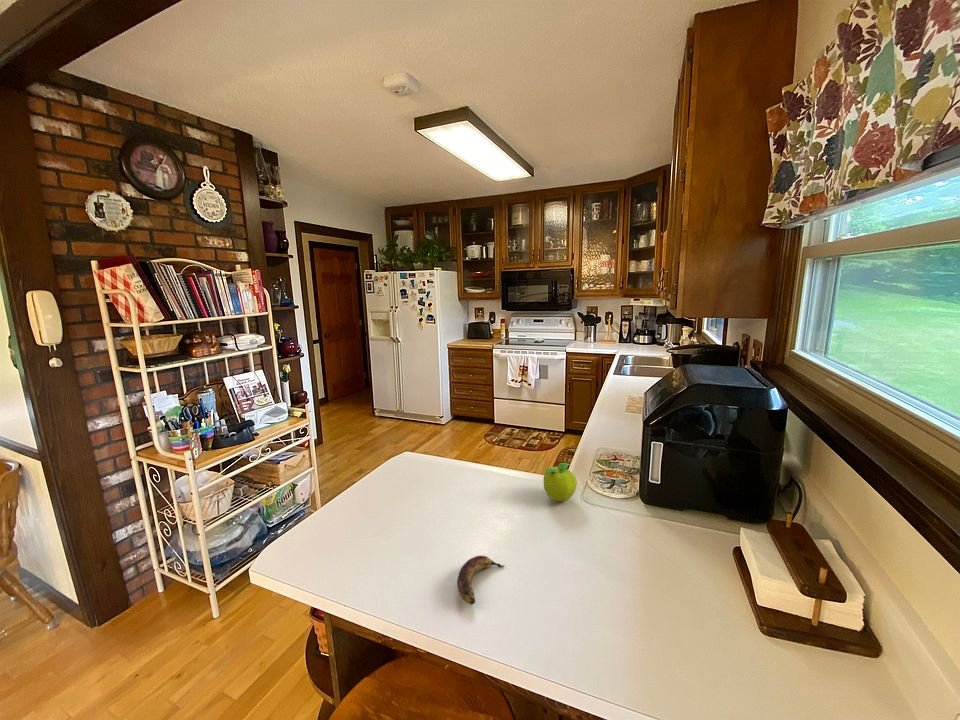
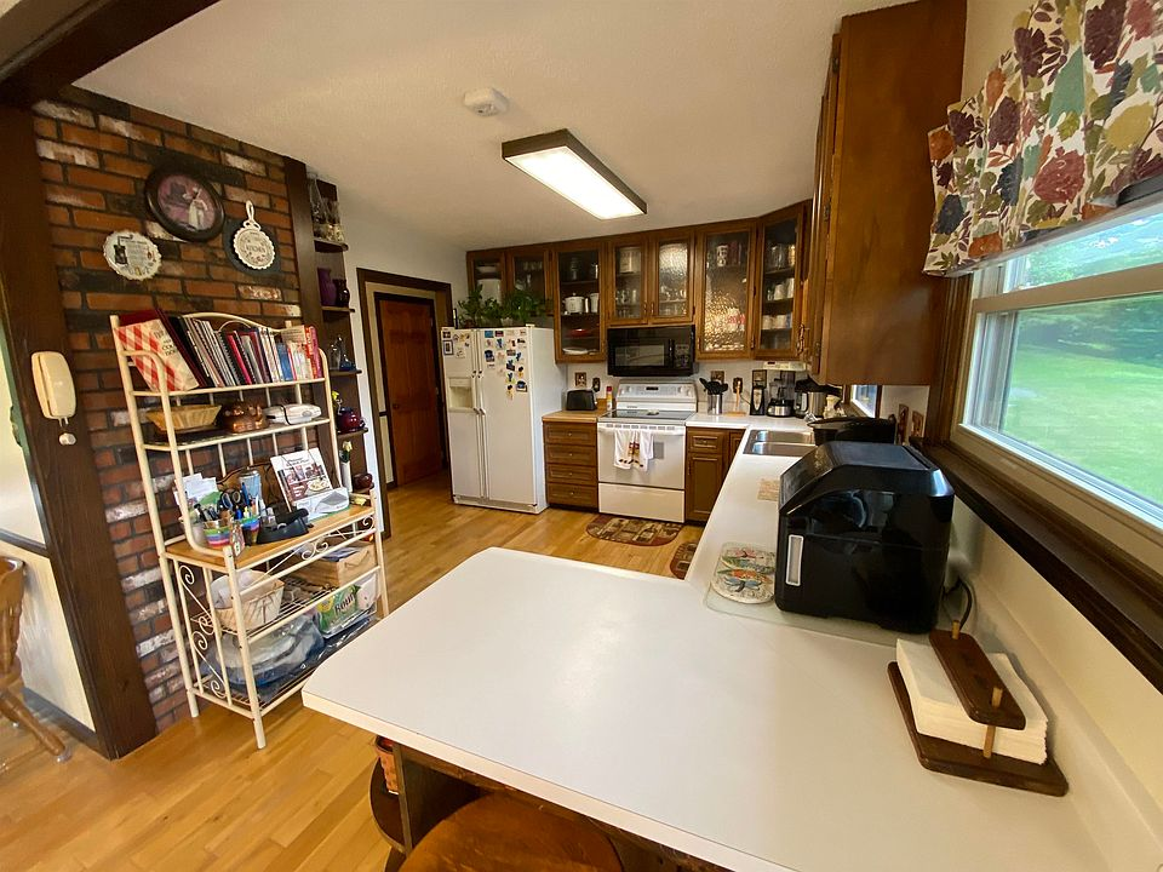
- fruit (559, 482)
- banana (475, 573)
